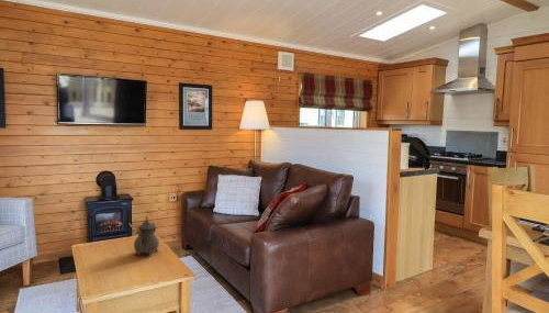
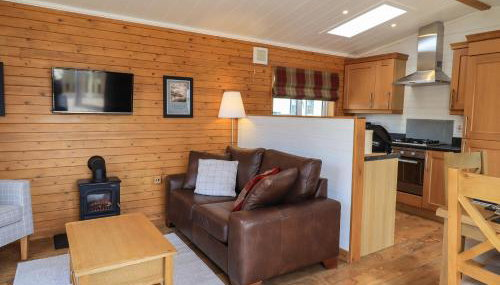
- teapot (146, 234)
